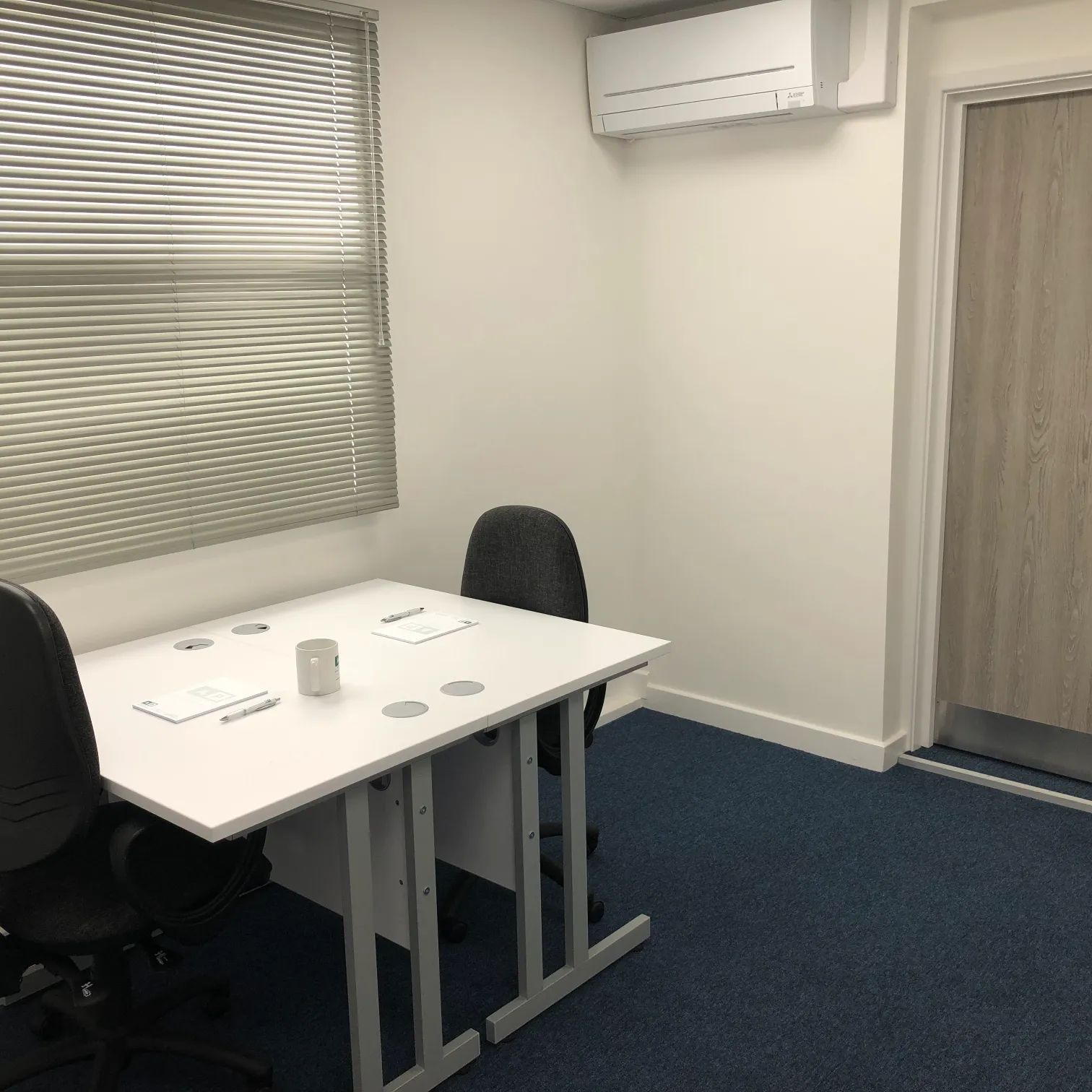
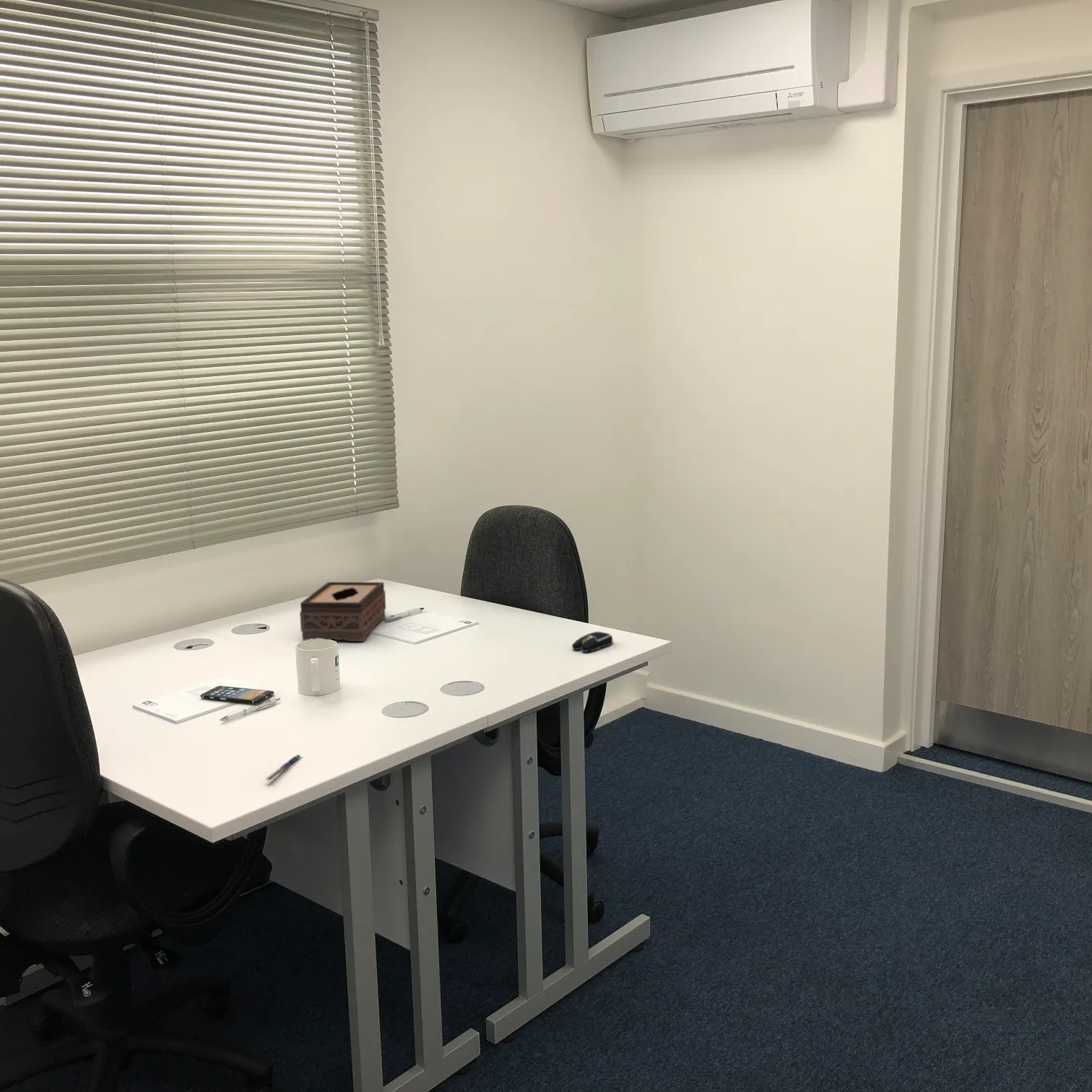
+ smartphone (237, 694)
+ tissue box (344, 610)
+ computer mouse (593, 640)
+ pen (283, 767)
